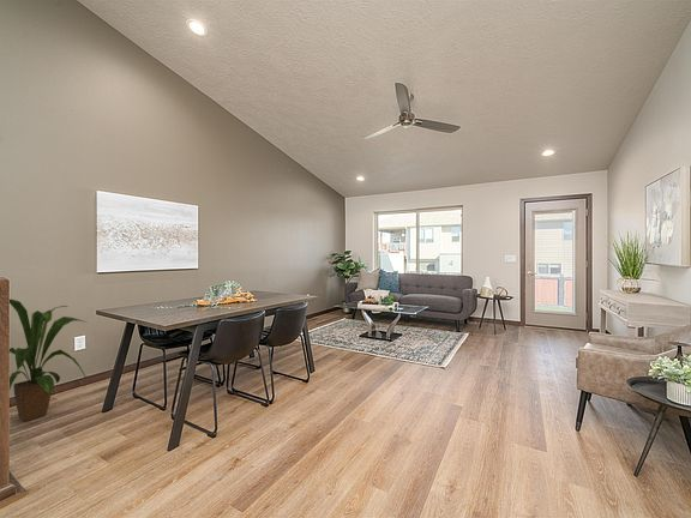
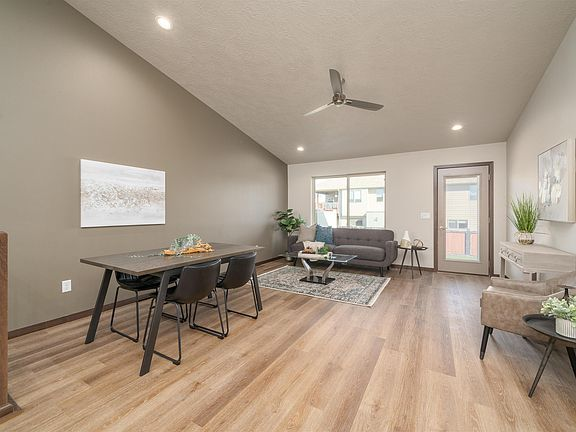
- house plant (46, 351)
